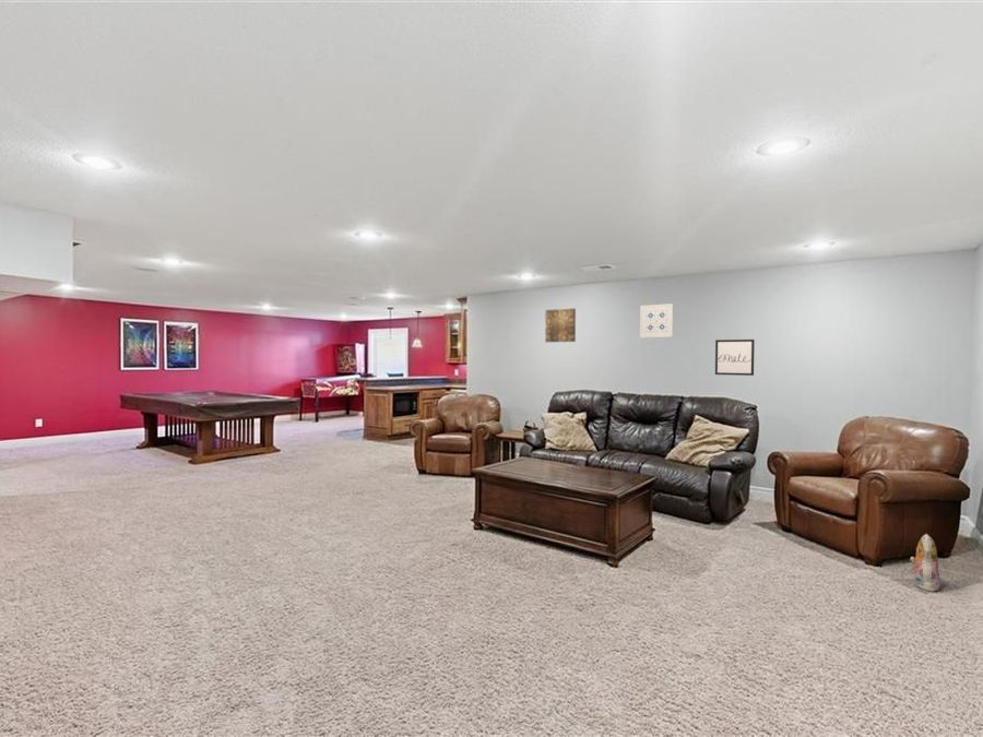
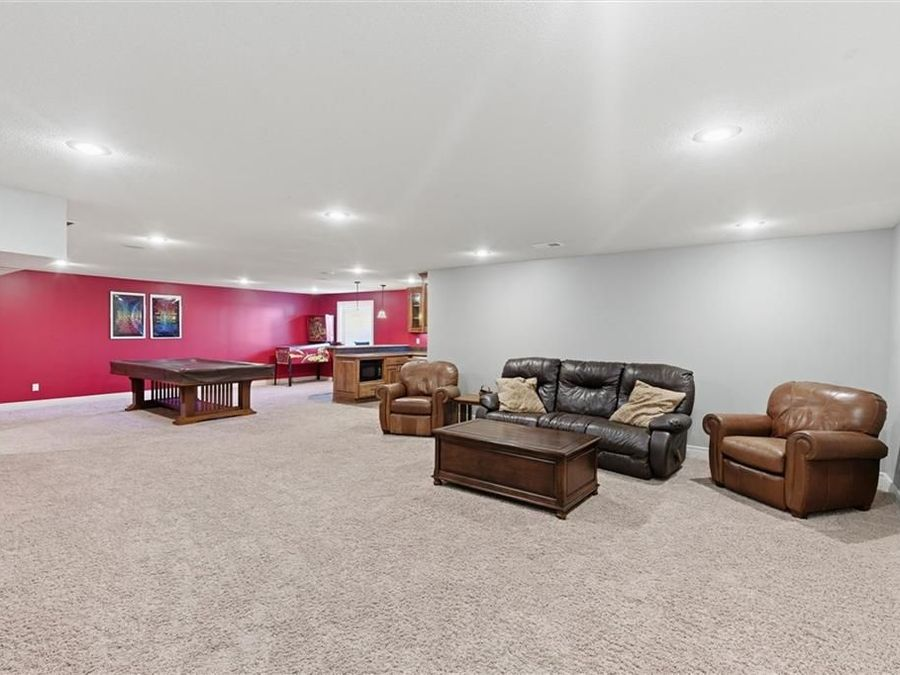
- plush toy (925, 559)
- wall art (559, 325)
- wall art (656, 321)
- wall art (734, 357)
